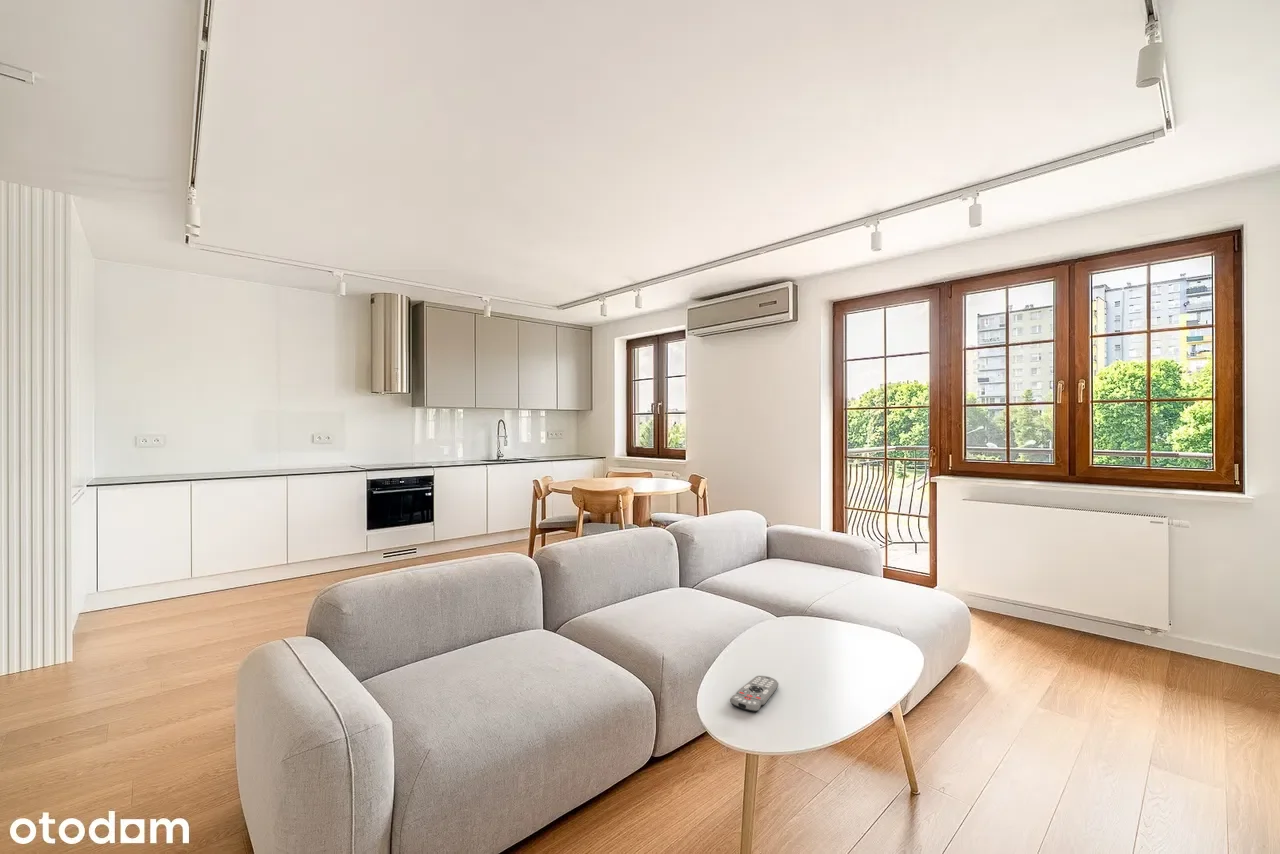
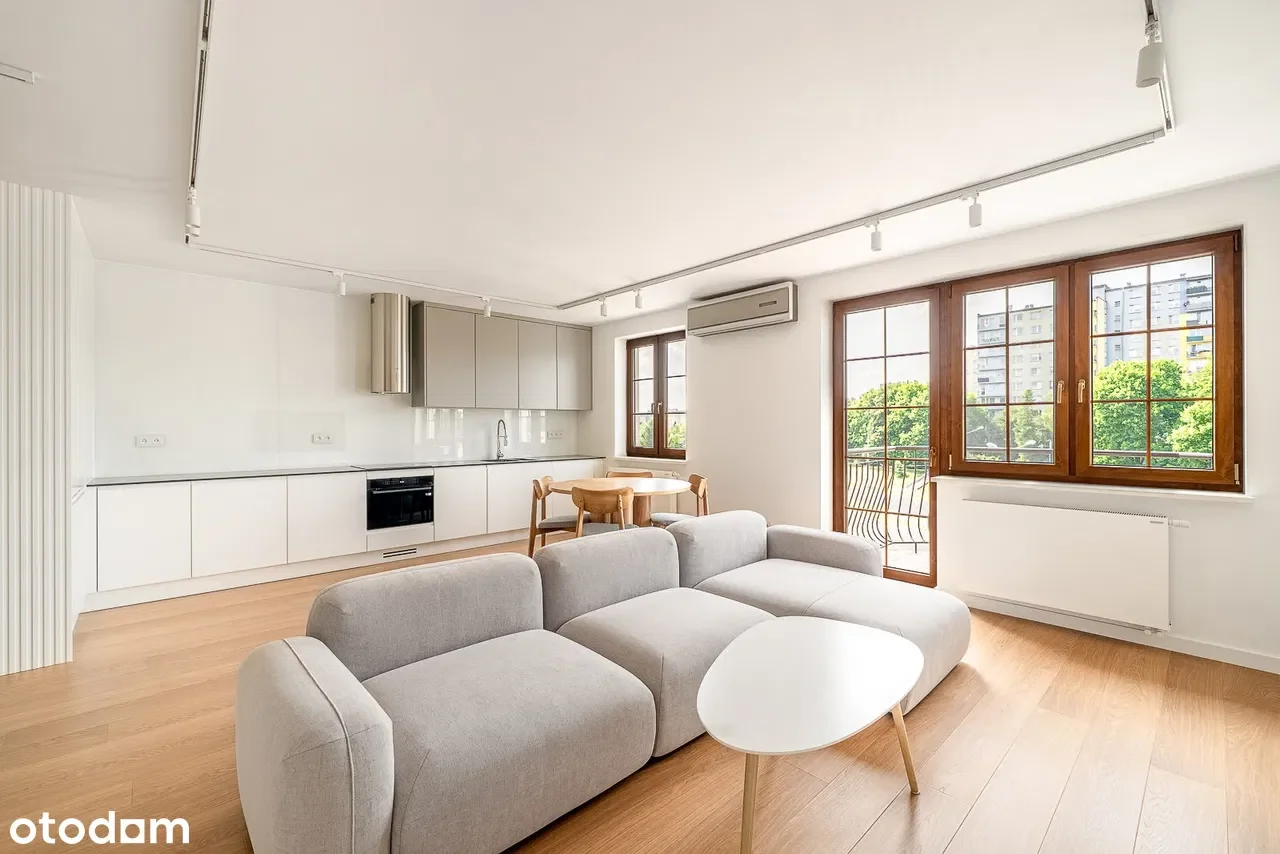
- remote control (756, 692)
